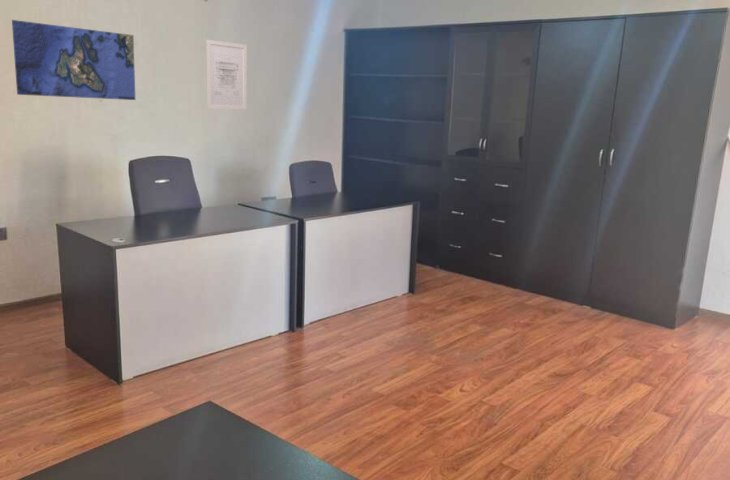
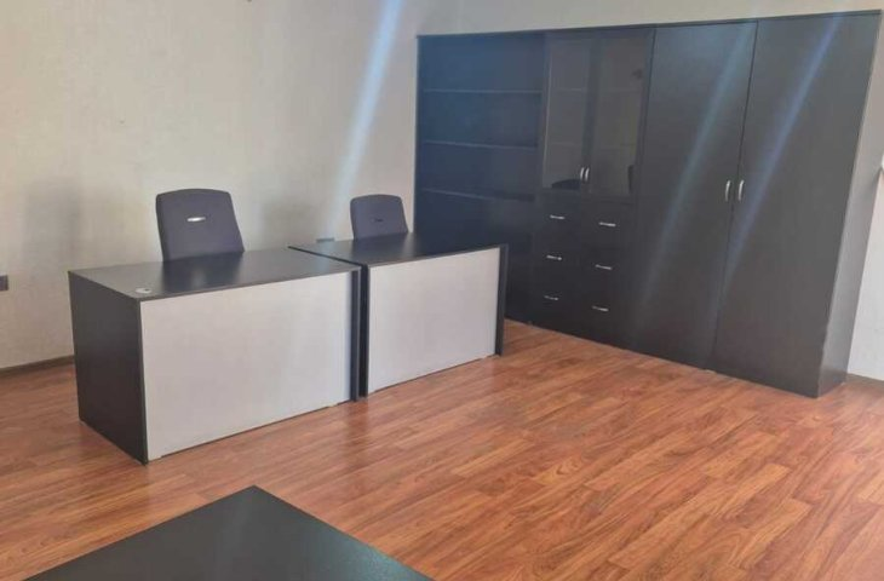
- map (79, 63)
- wall art (227, 76)
